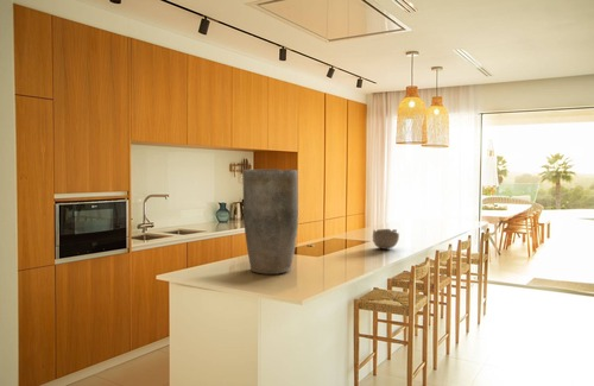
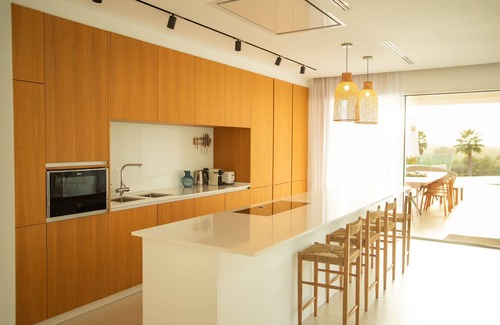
- vase (270, 220)
- bowl (385, 239)
